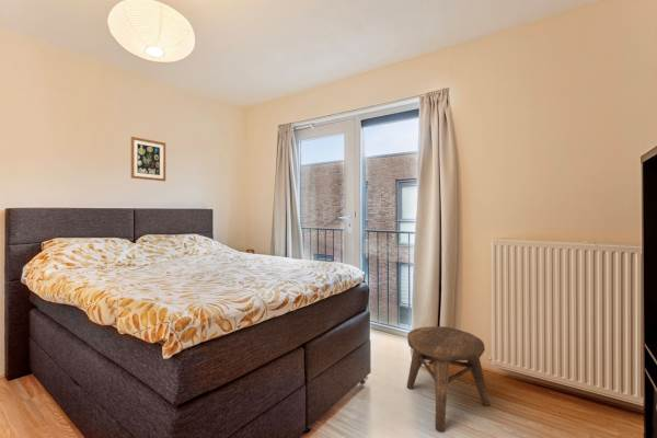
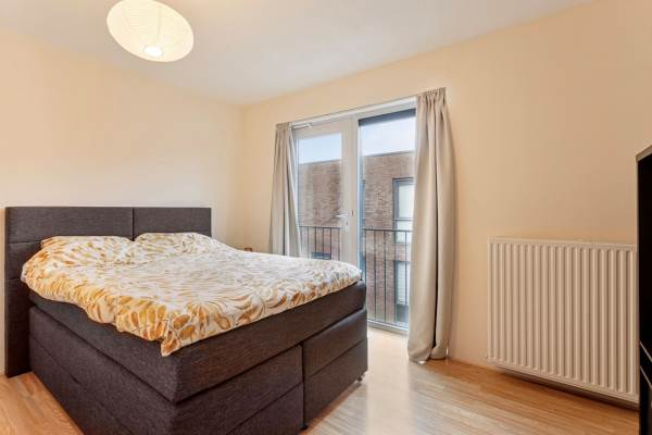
- stool (443, 372)
- wall art (149, 159)
